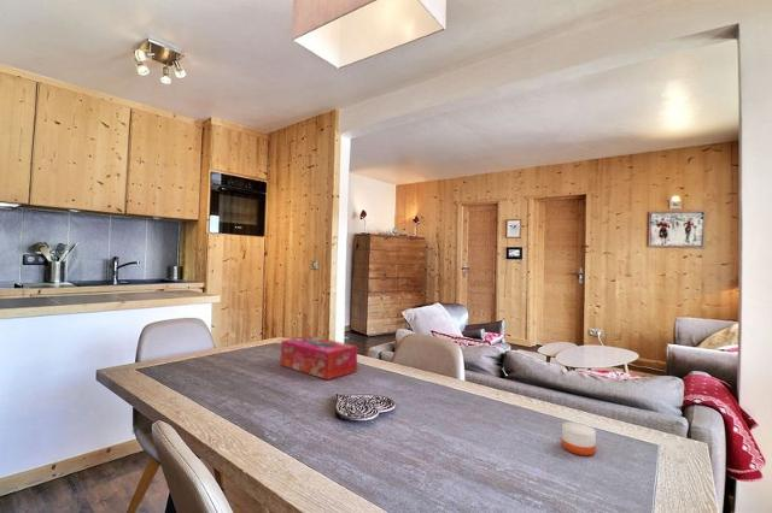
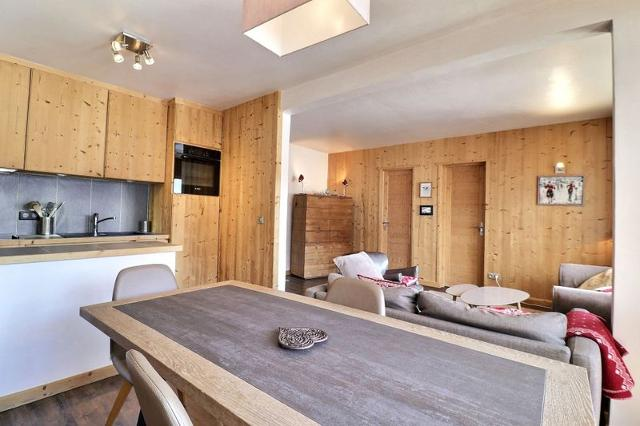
- tissue box (317, 355)
- candle (578, 426)
